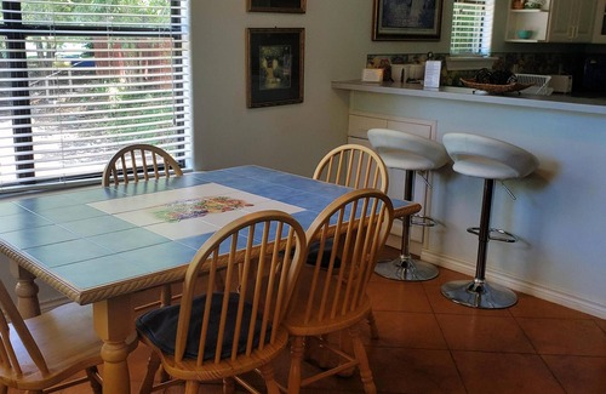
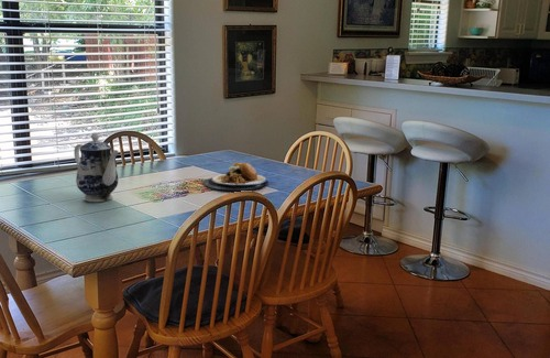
+ plate (235, 173)
+ teapot (96, 165)
